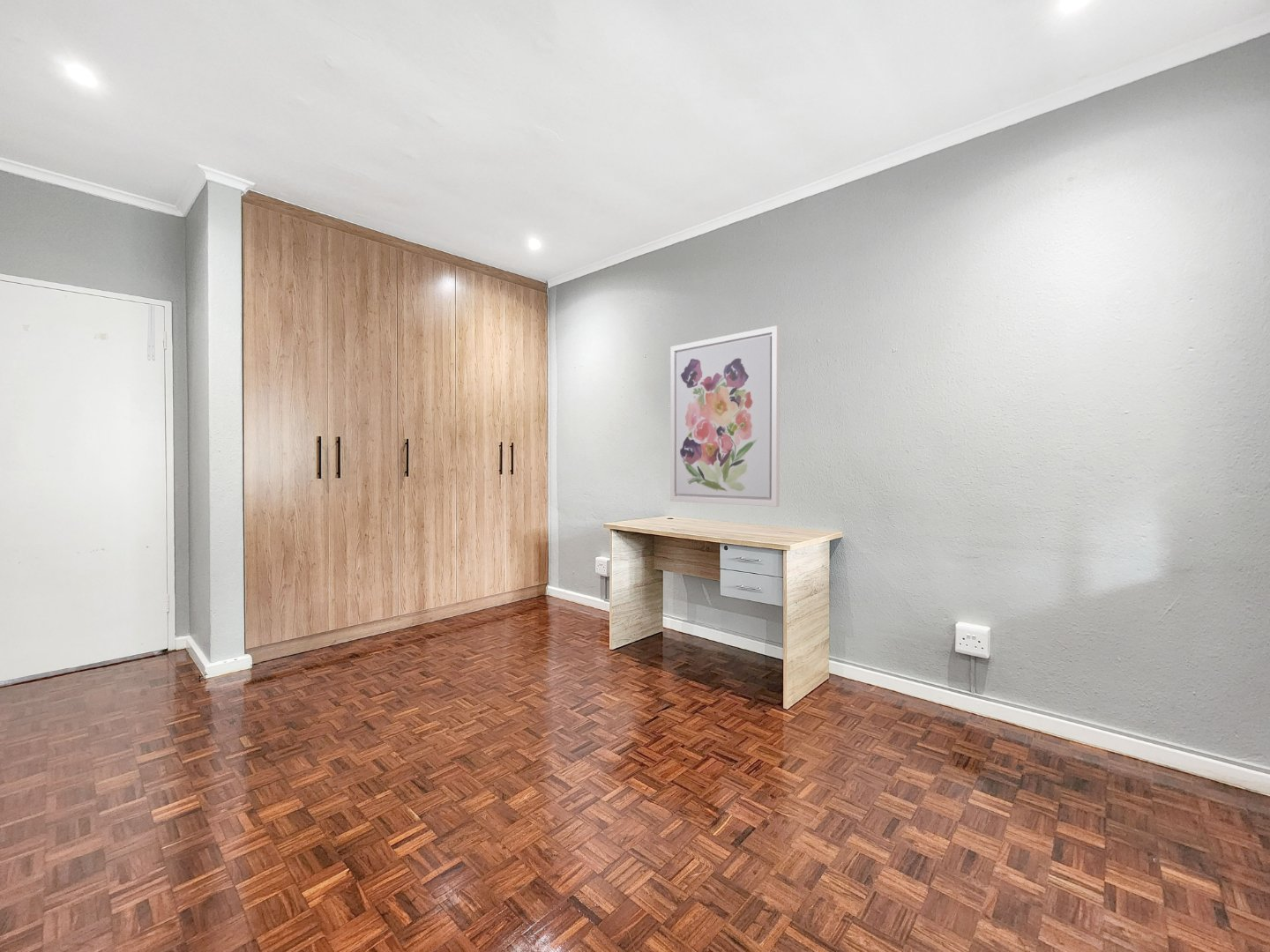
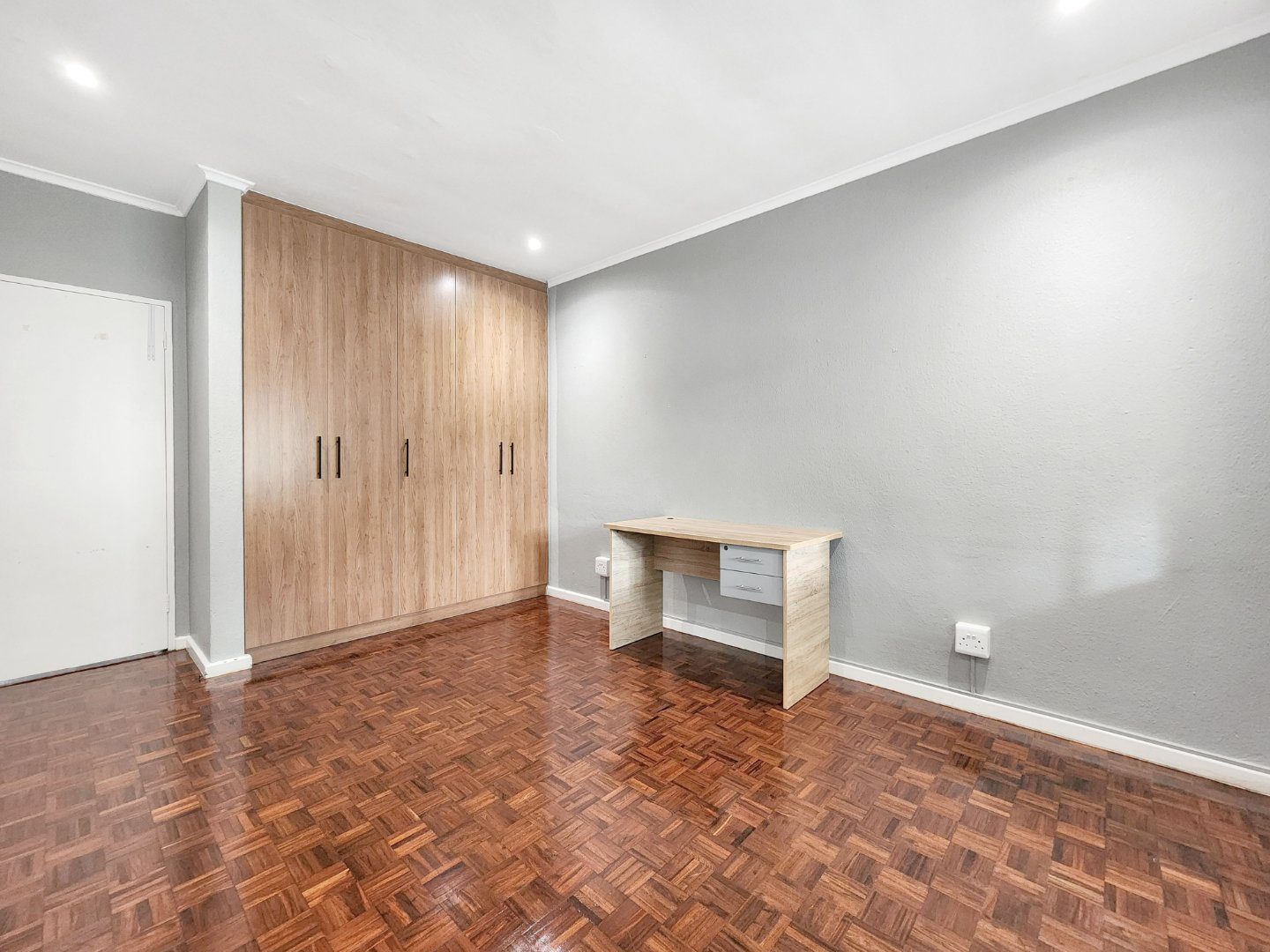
- wall art (721, 420)
